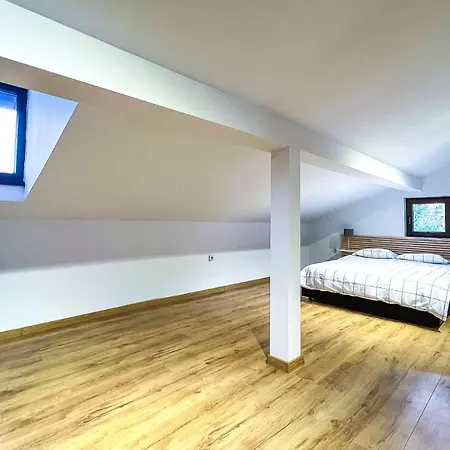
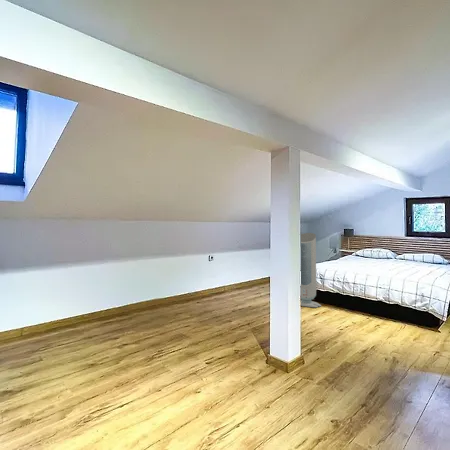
+ air purifier (306, 268)
